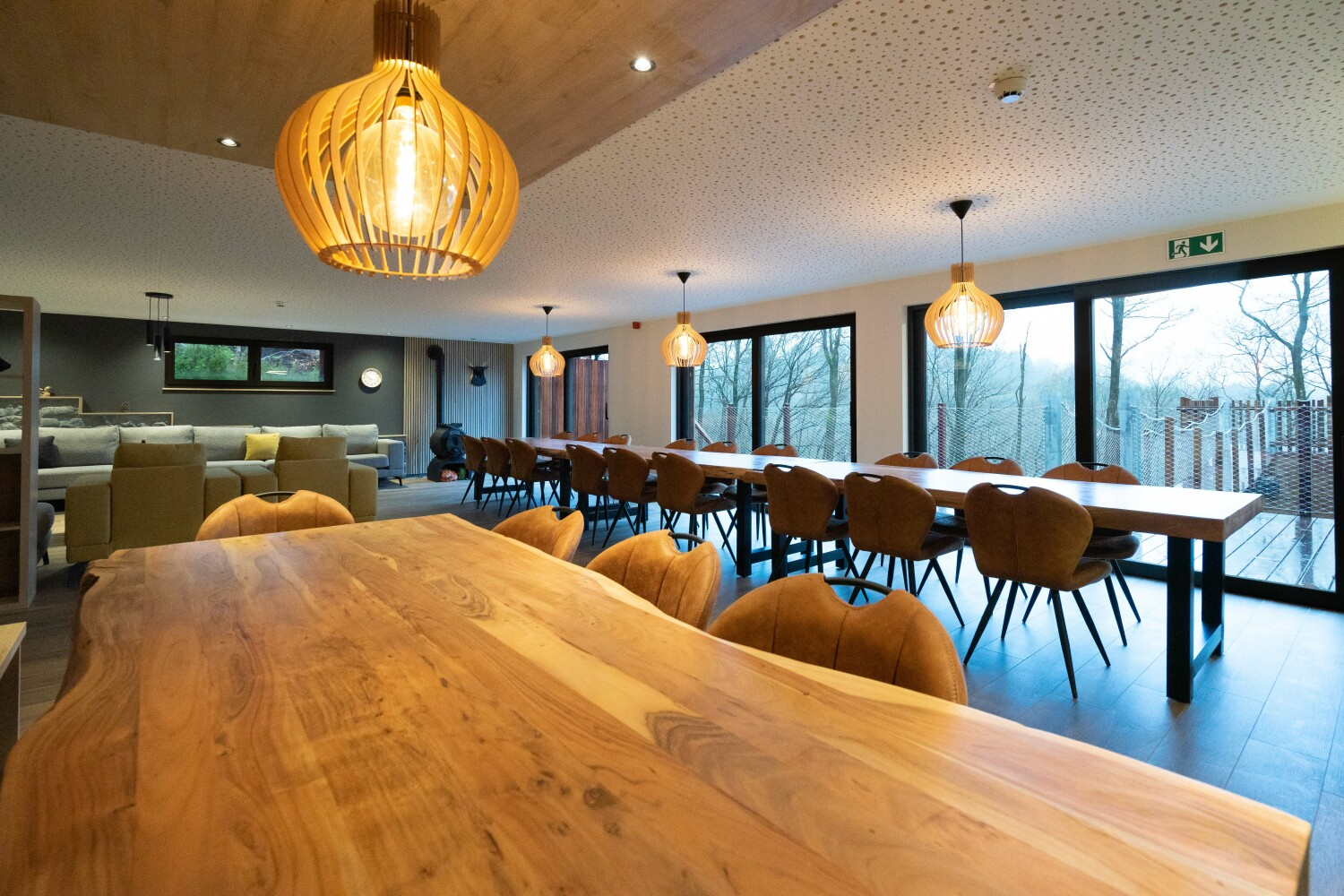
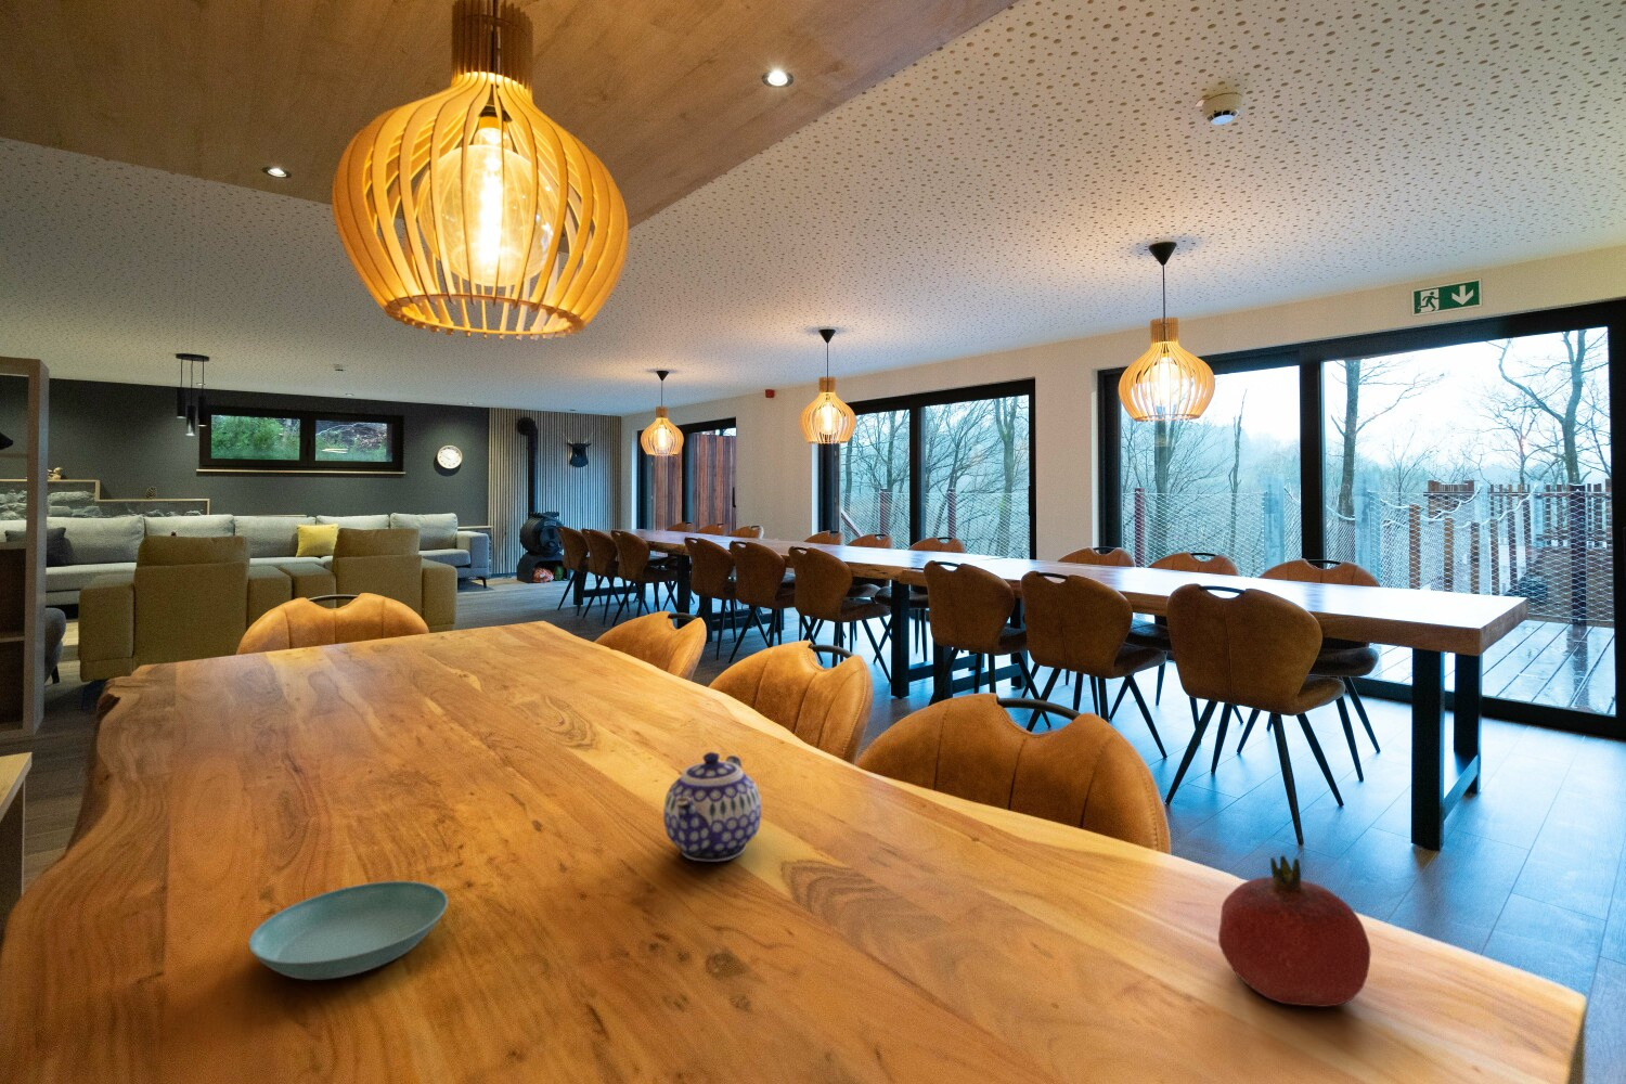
+ fruit (1287, 918)
+ teapot (713, 800)
+ saucer (353, 932)
